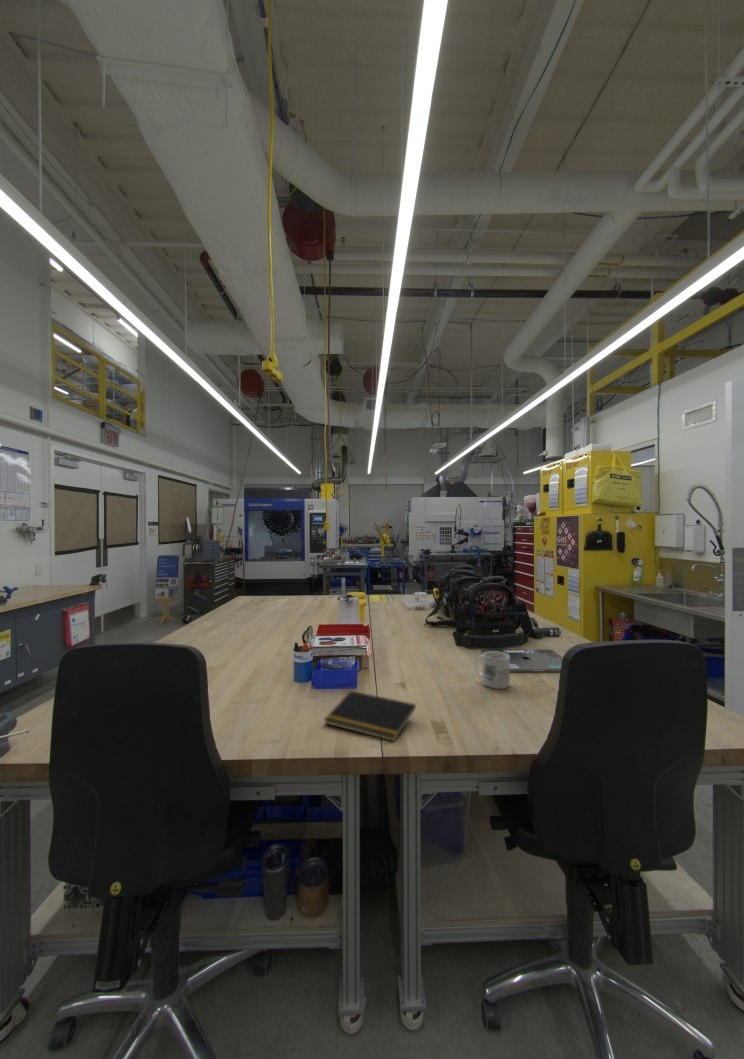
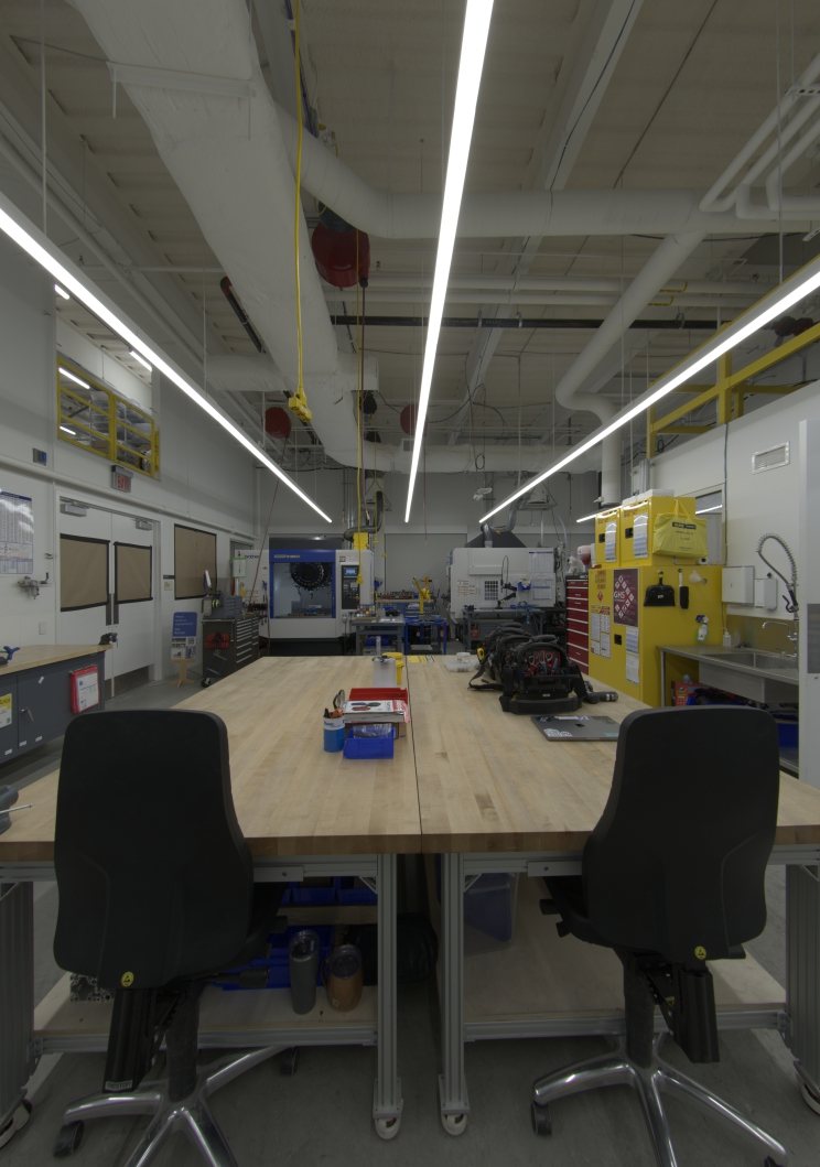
- mug (493, 668)
- notepad (370, 713)
